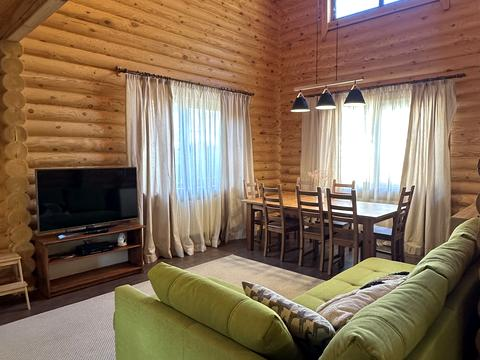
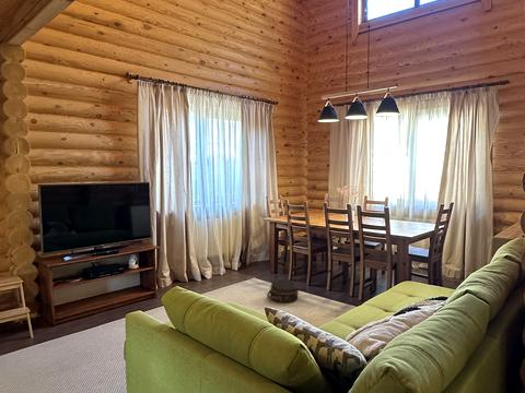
+ hat box (281, 290)
